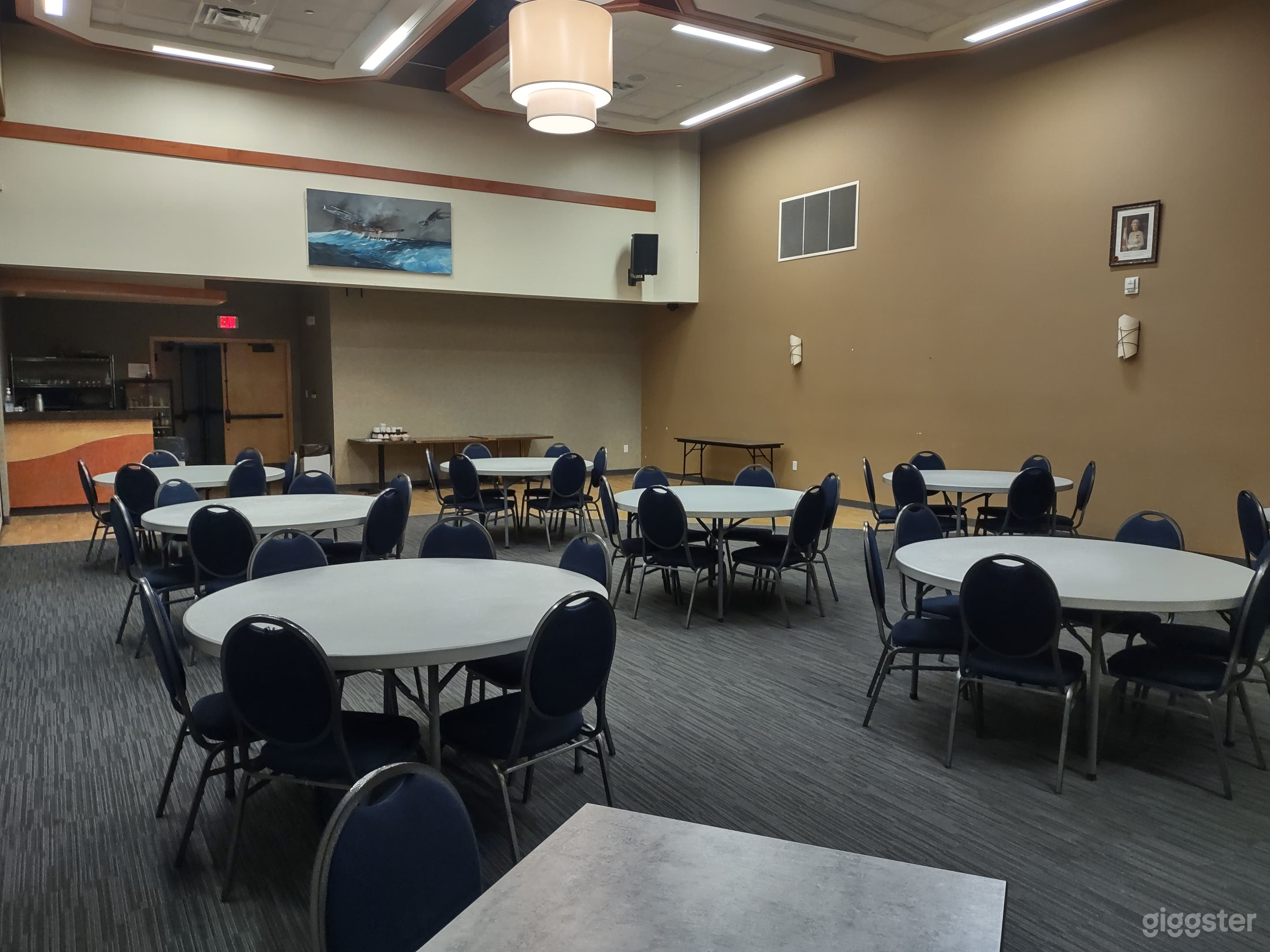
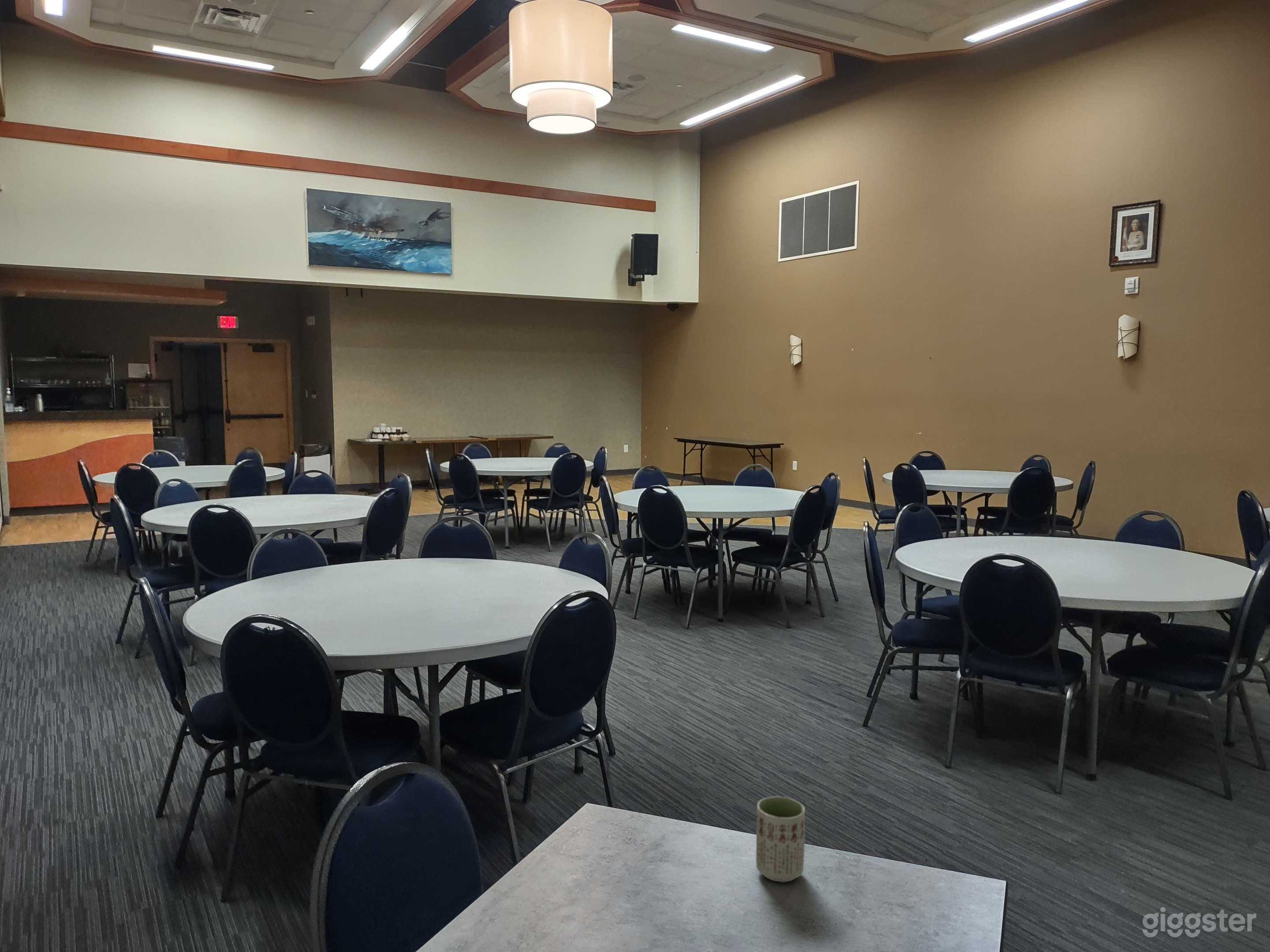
+ cup (780, 839)
